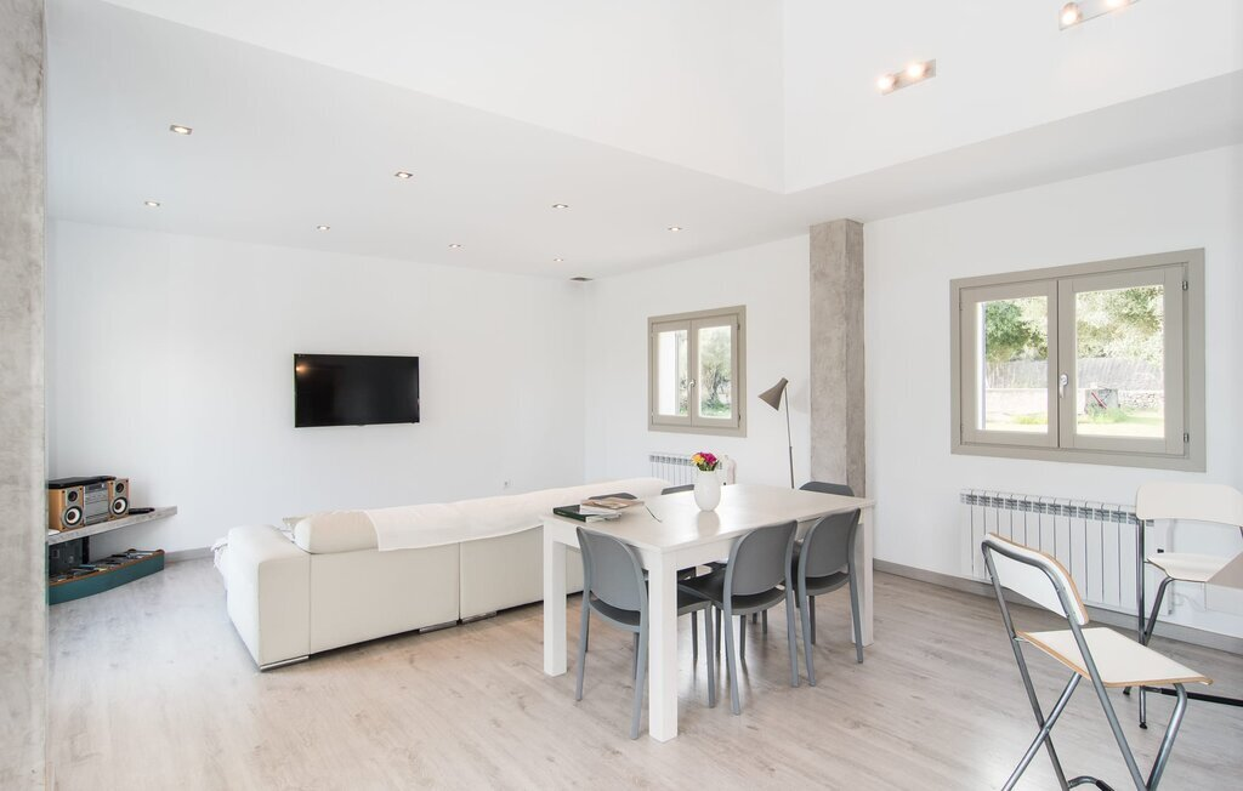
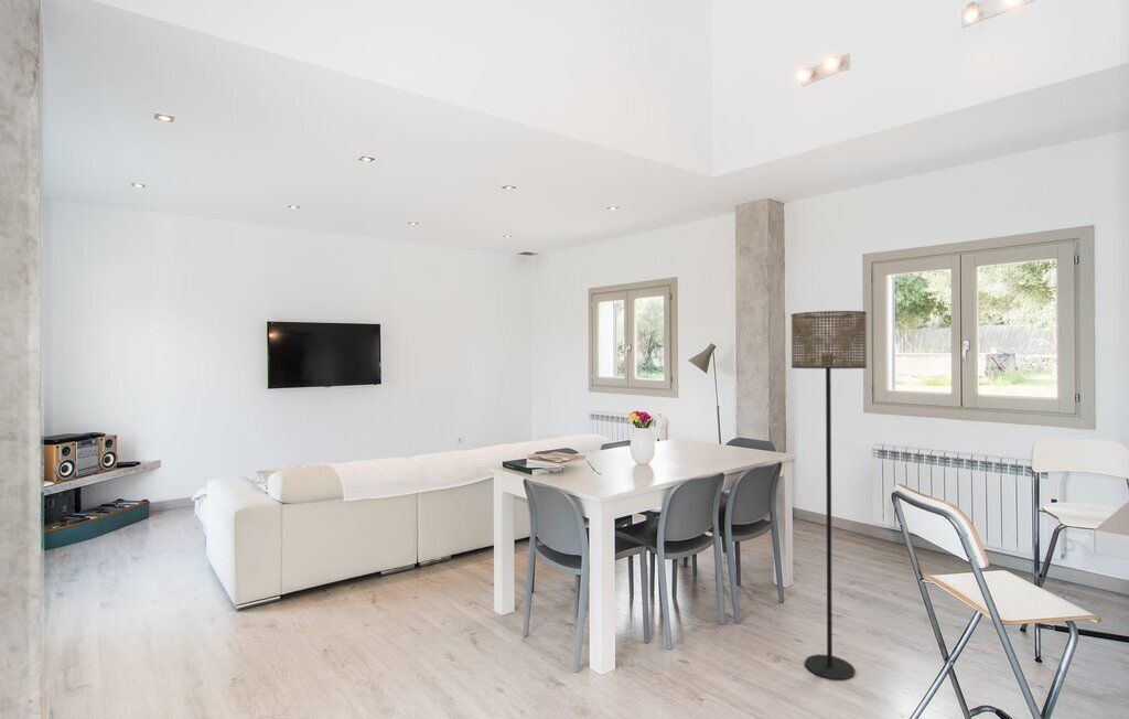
+ floor lamp (828, 490)
